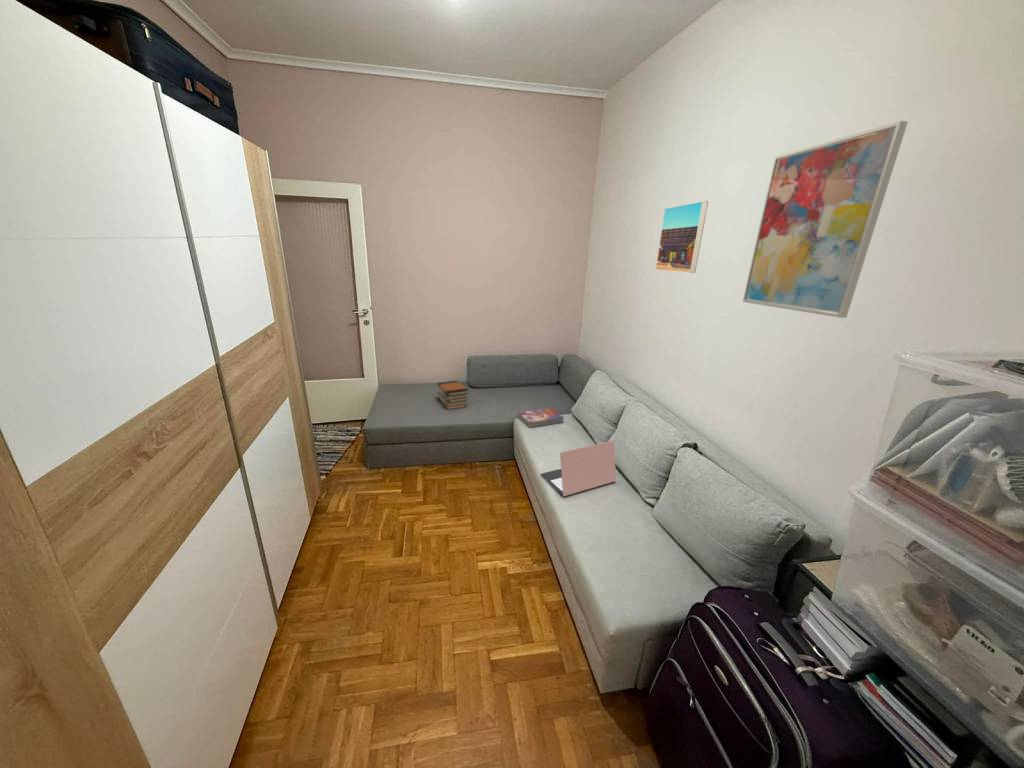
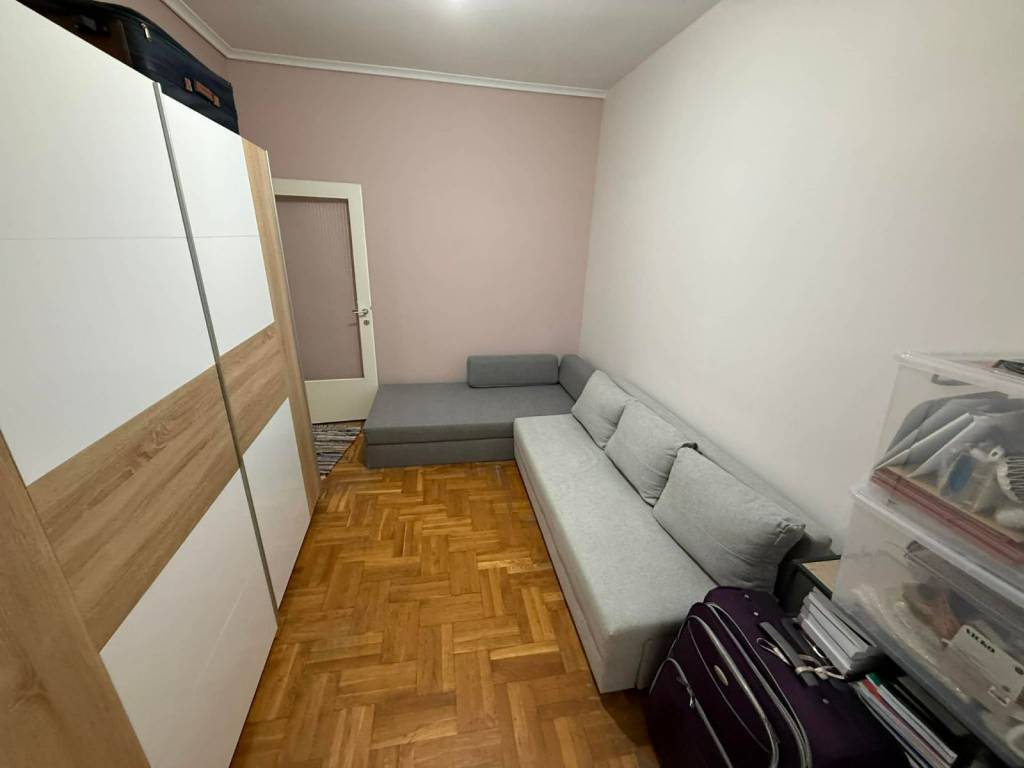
- book stack (452, 394)
- textbook (540, 417)
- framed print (679, 238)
- laptop (579, 460)
- wall art (807, 230)
